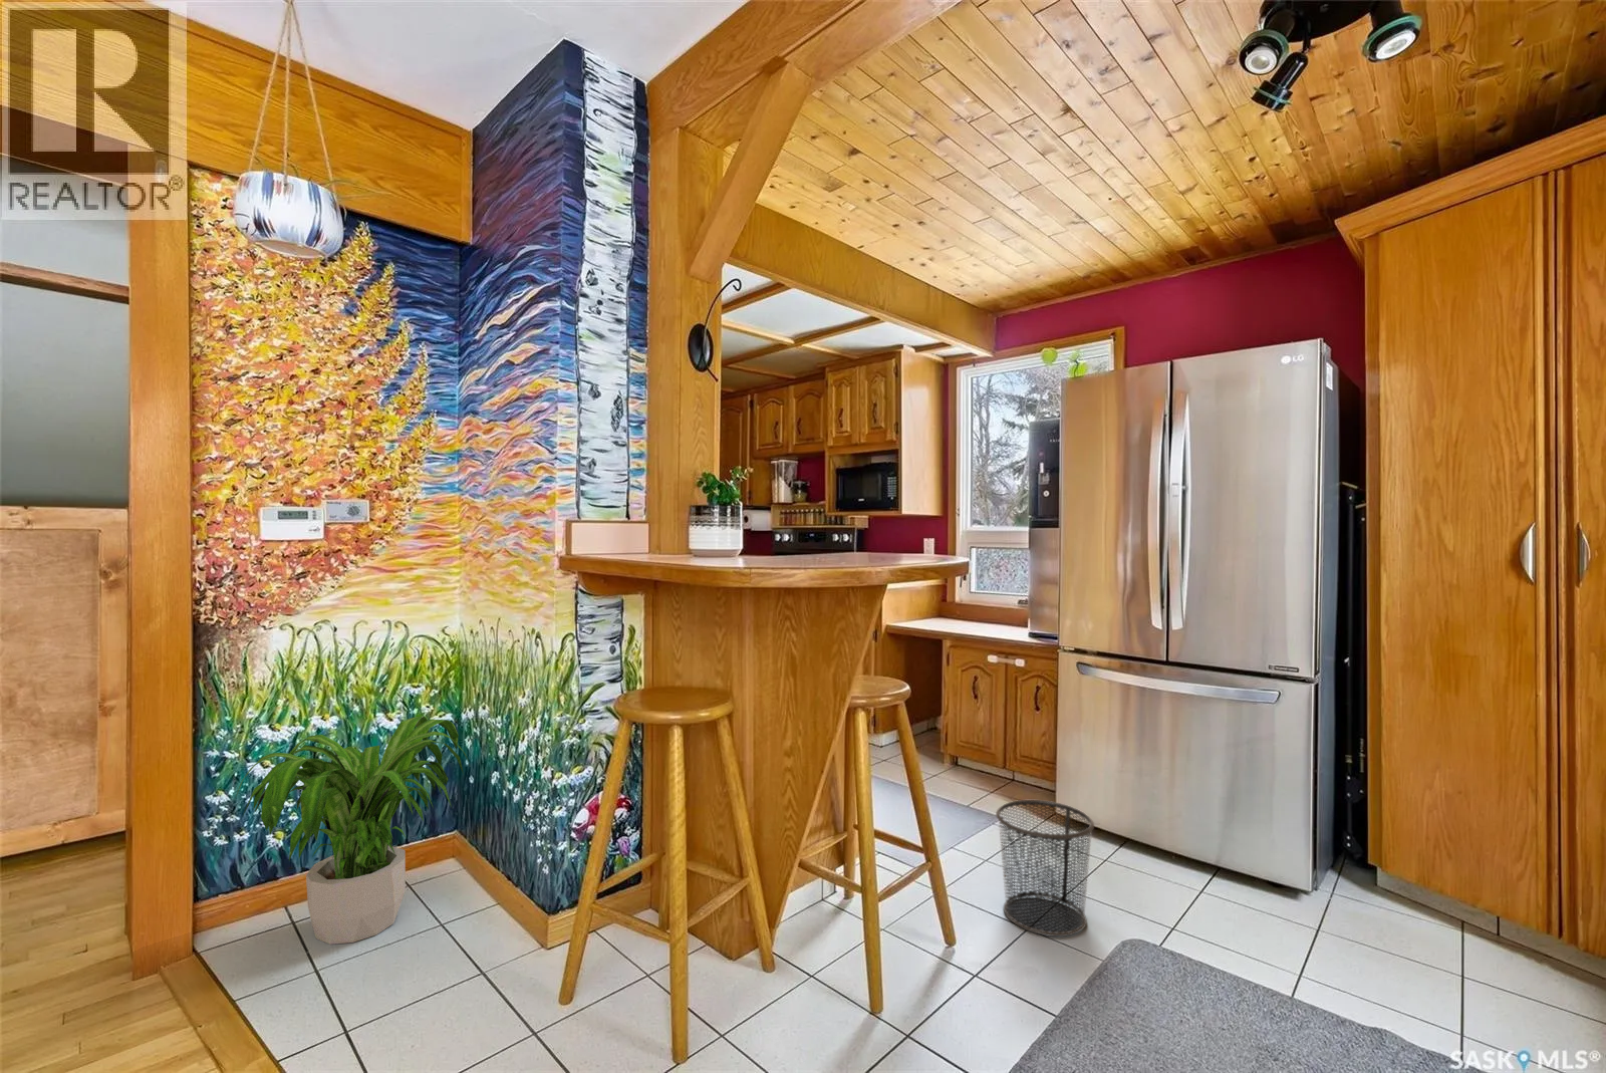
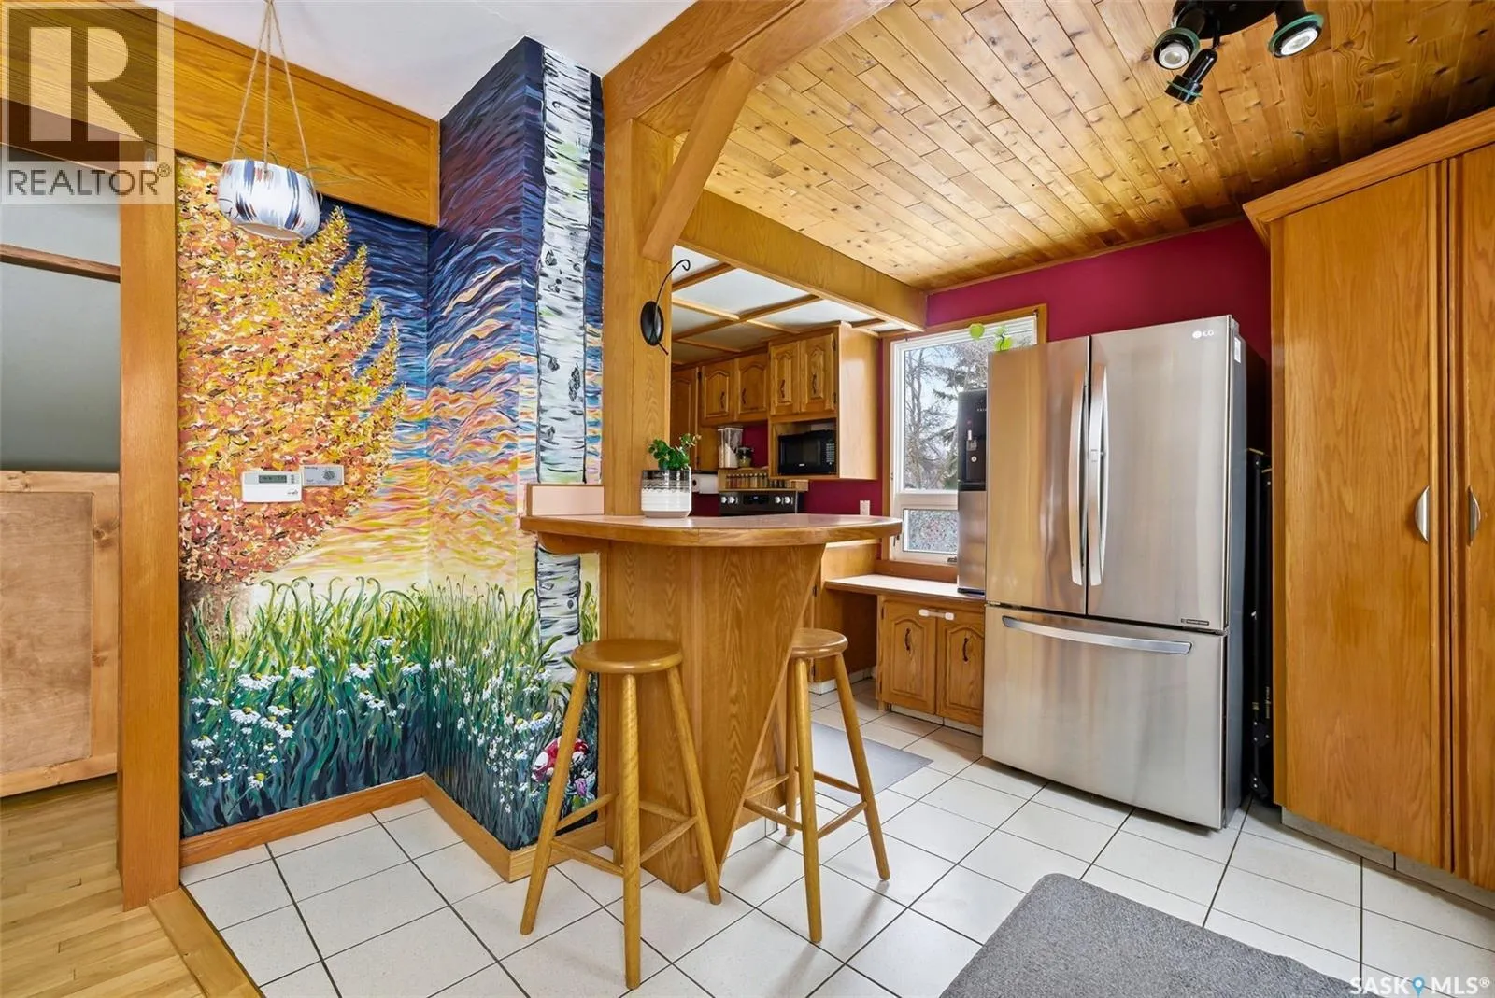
- potted plant (369, 828)
- trash can (1043, 865)
